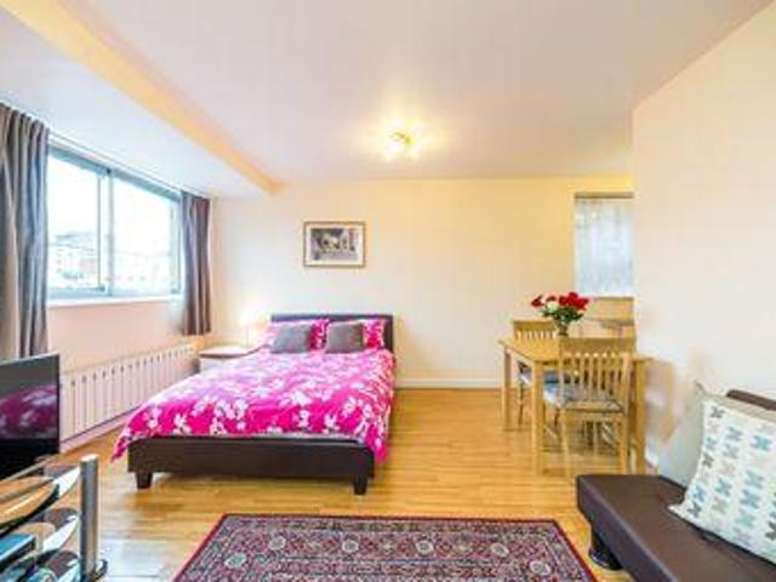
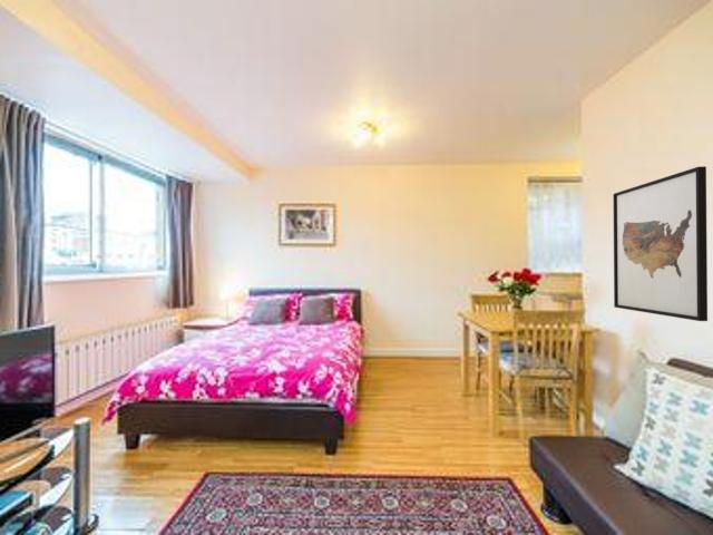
+ wall art (653, 247)
